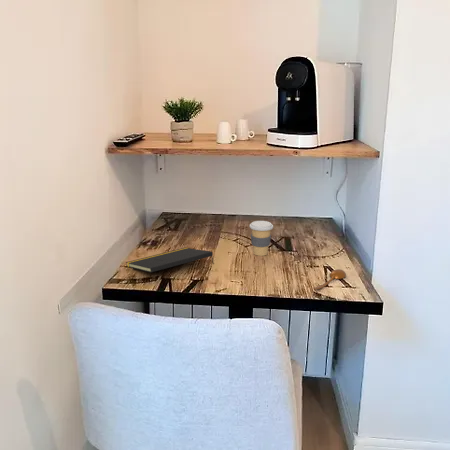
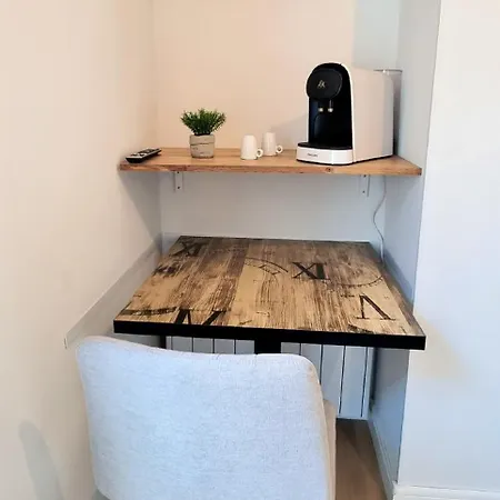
- spoon (330, 279)
- notepad (169, 259)
- coffee cup (260, 238)
